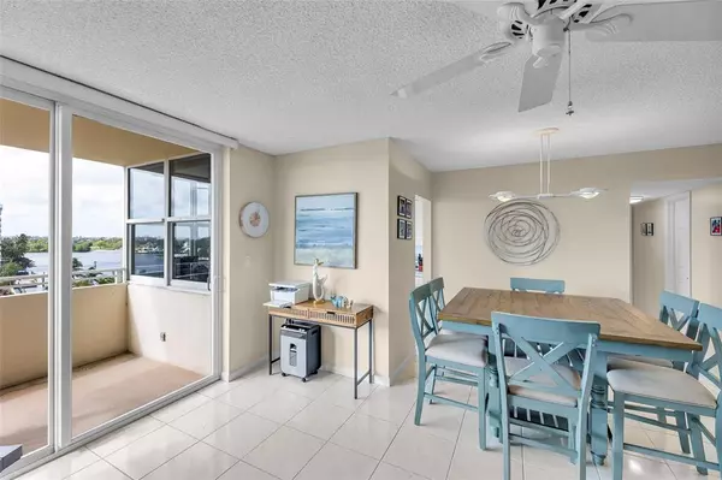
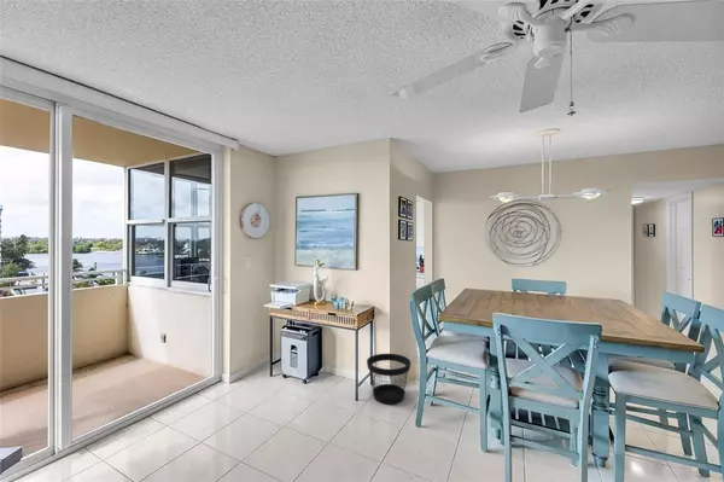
+ wastebasket (387, 378)
